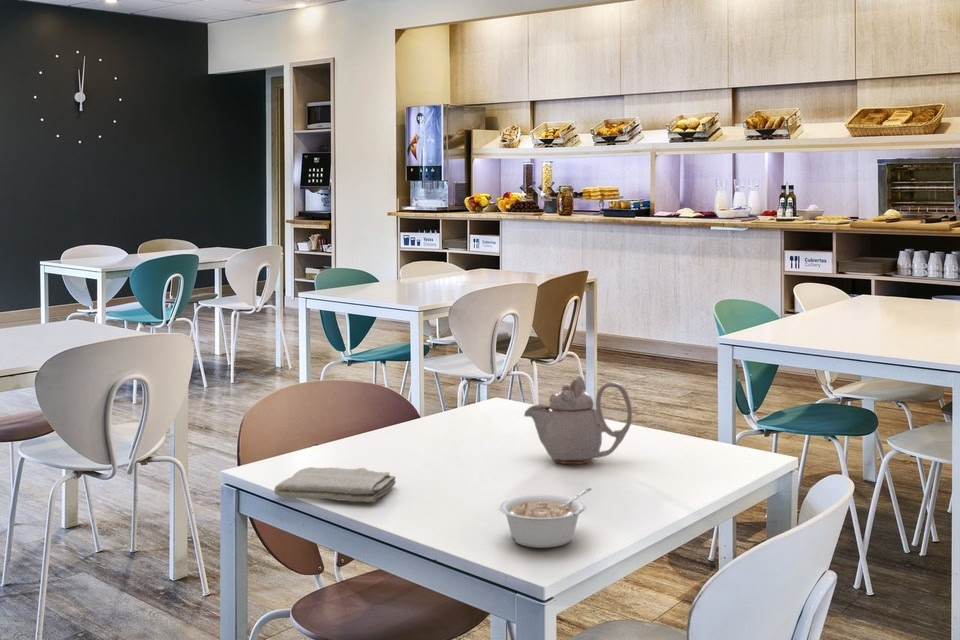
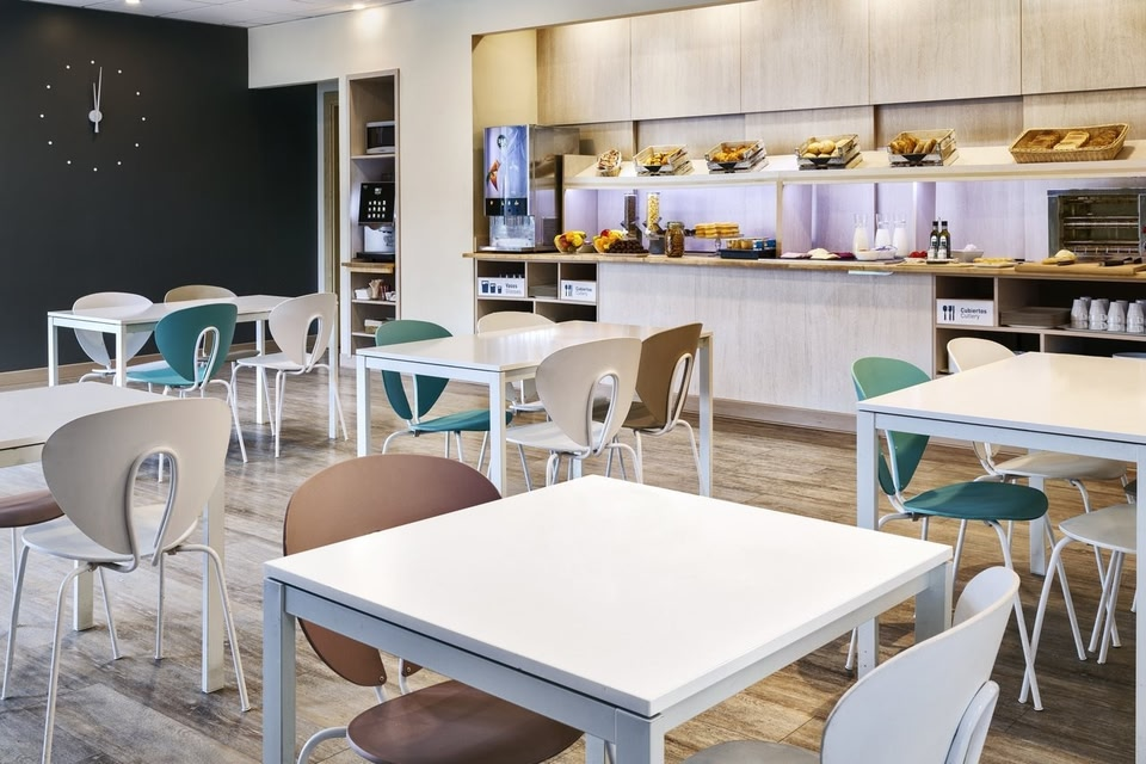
- washcloth (336, 483)
- legume (543, 517)
- teapot (577, 419)
